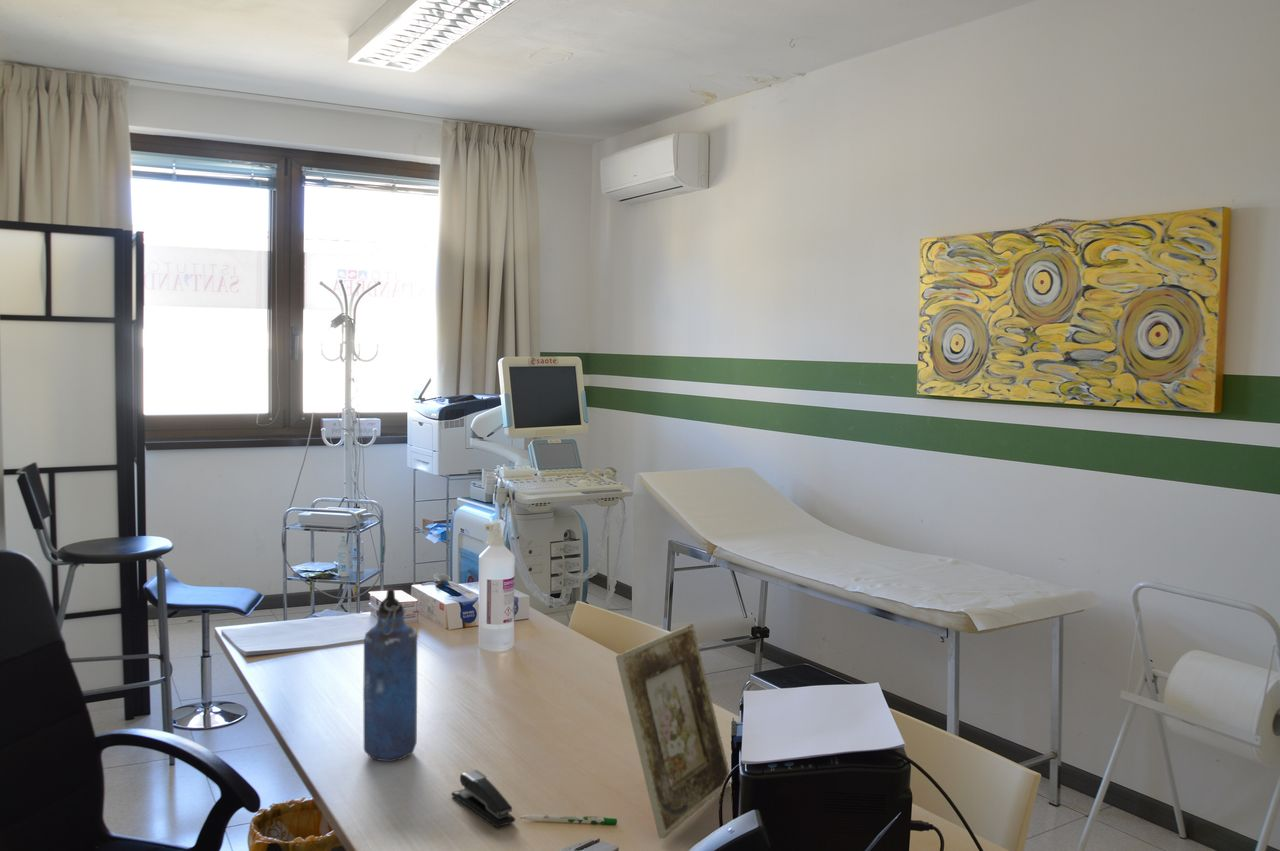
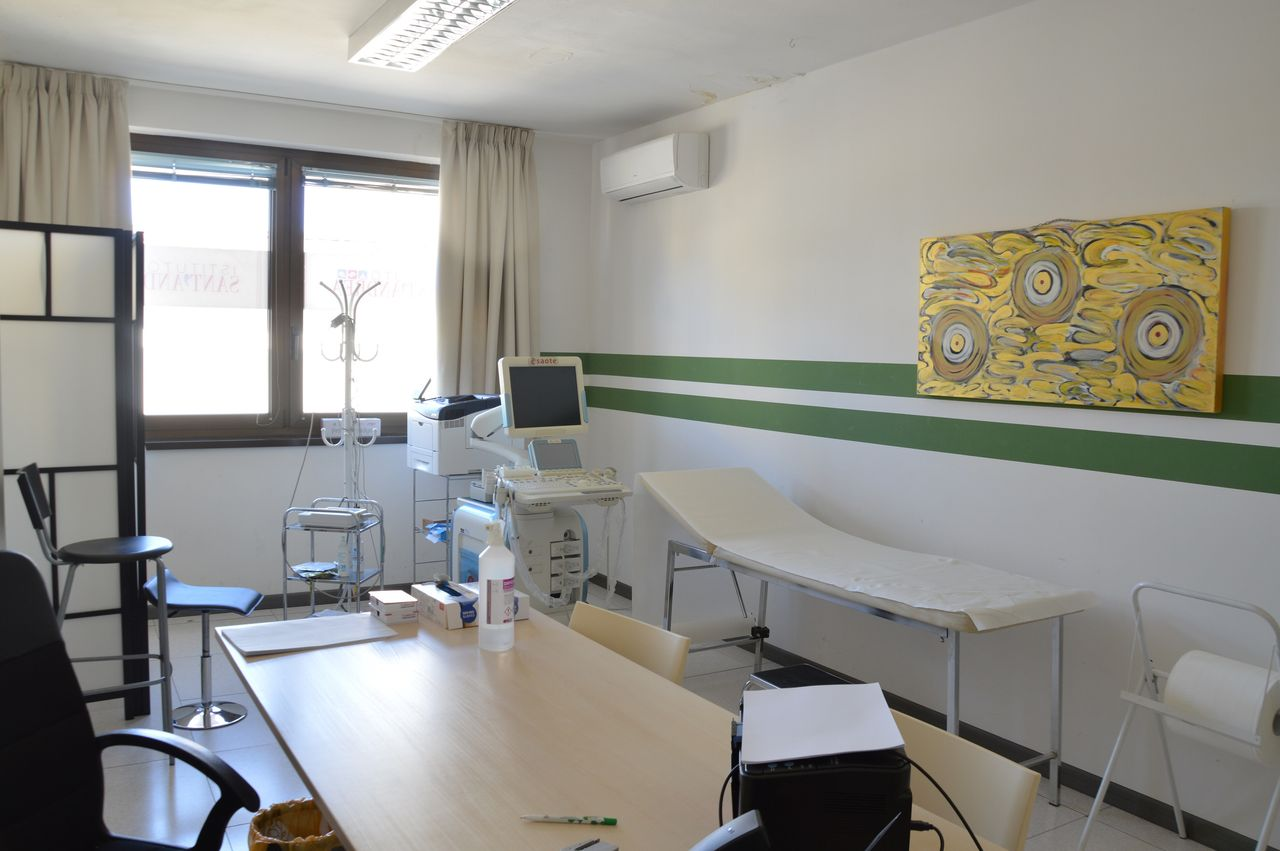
- stapler (483, 794)
- water bottle (390, 672)
- picture frame (677, 722)
